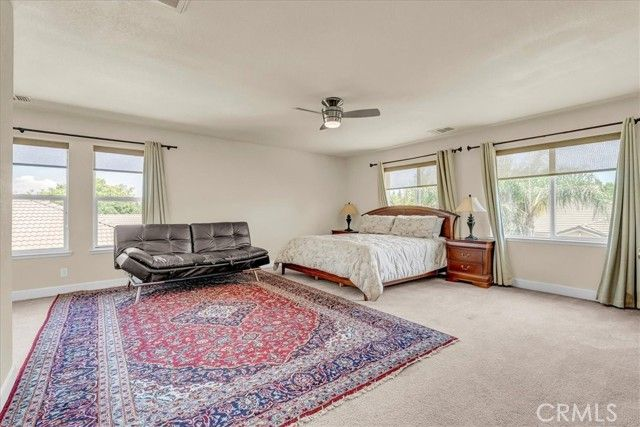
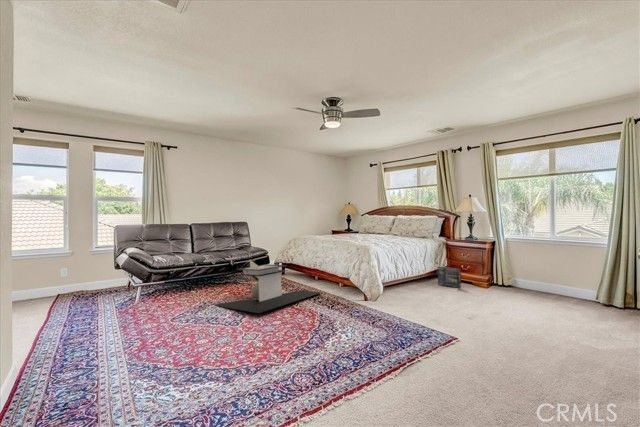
+ box (448, 277)
+ coffee table (262, 277)
